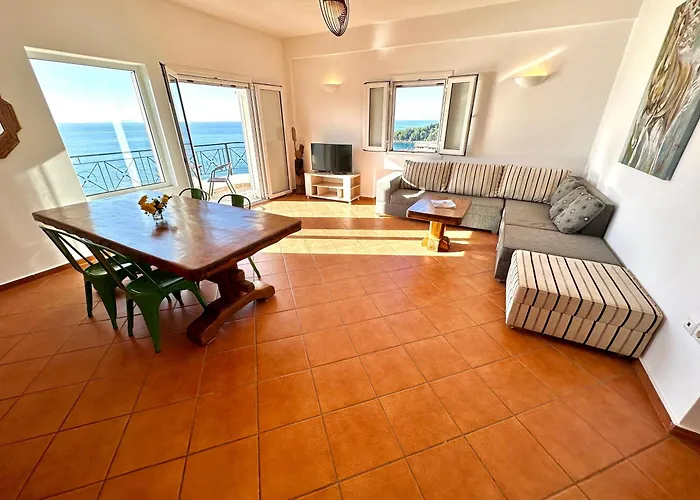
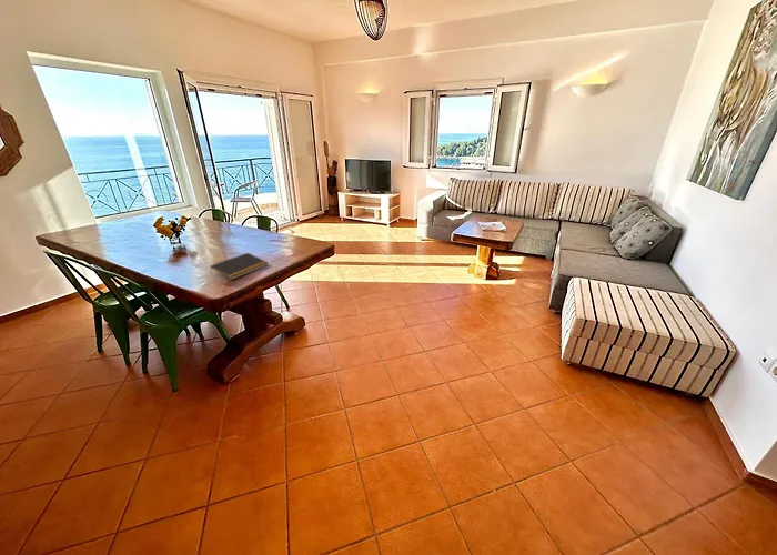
+ notepad (240, 264)
